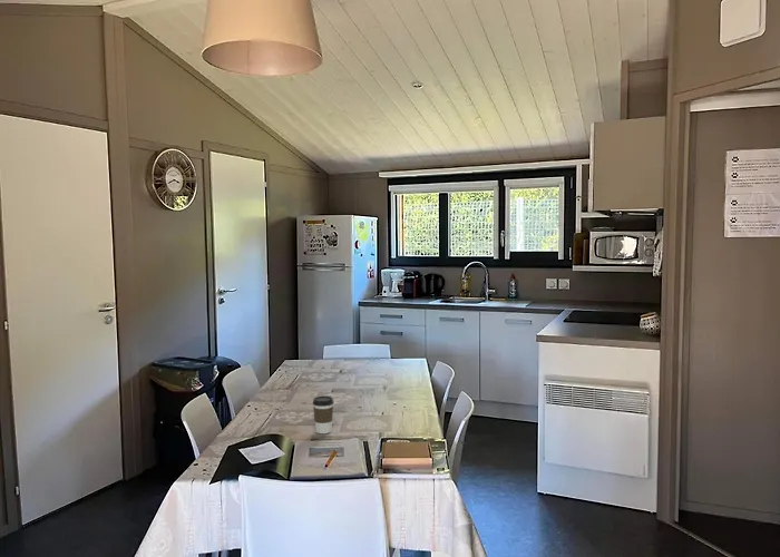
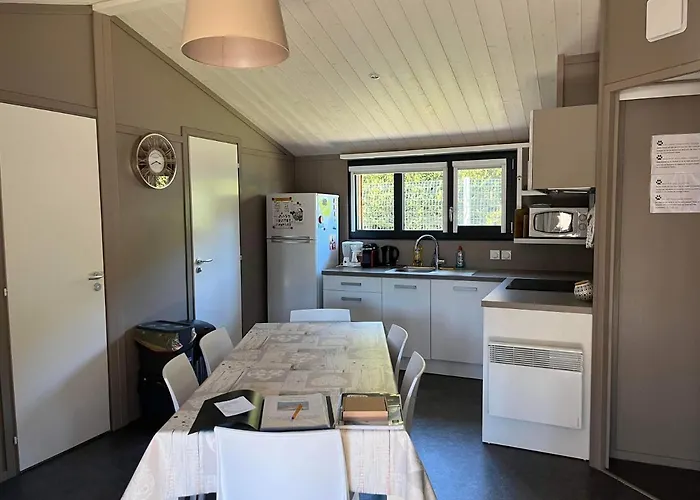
- coffee cup (323, 414)
